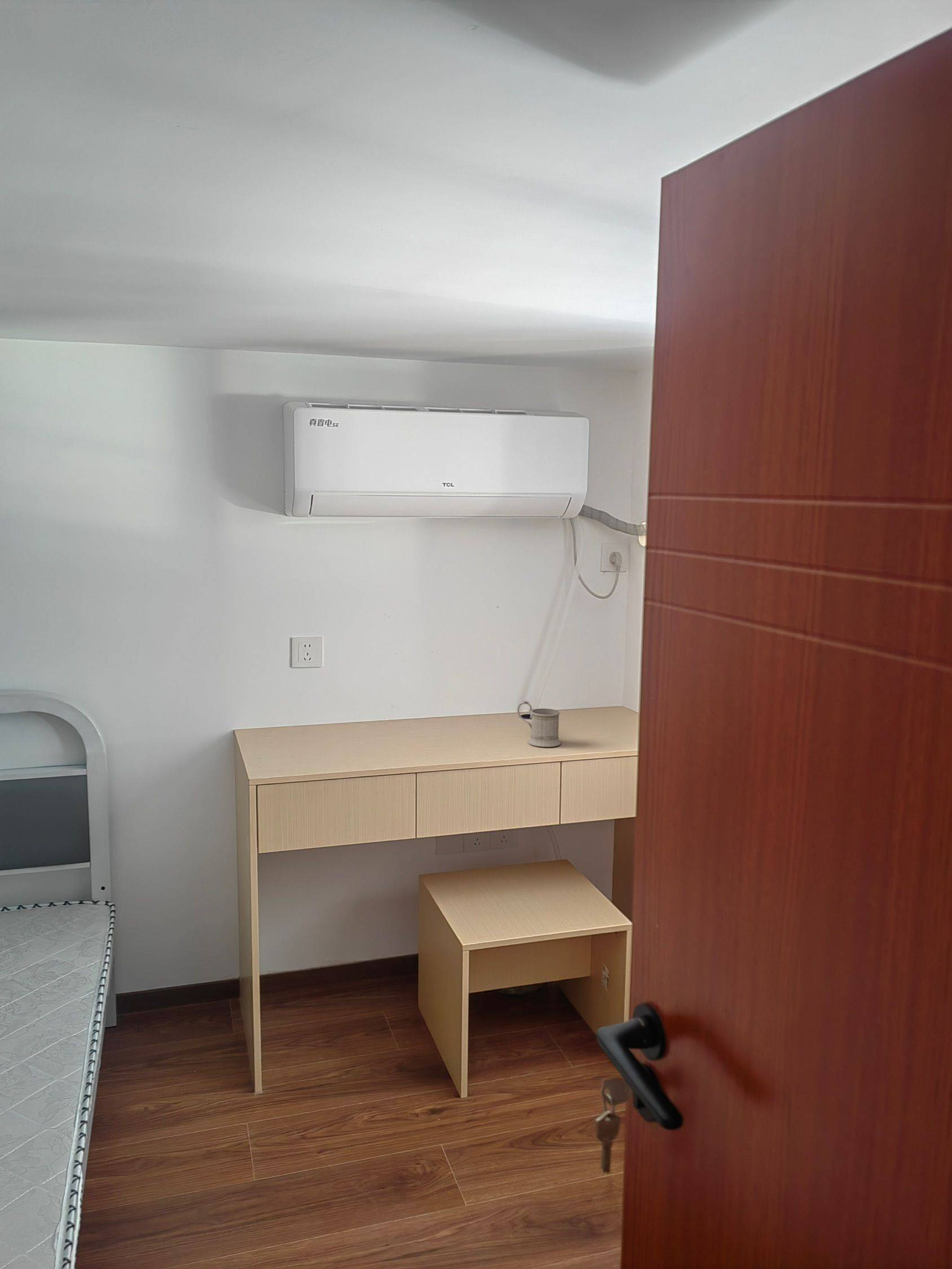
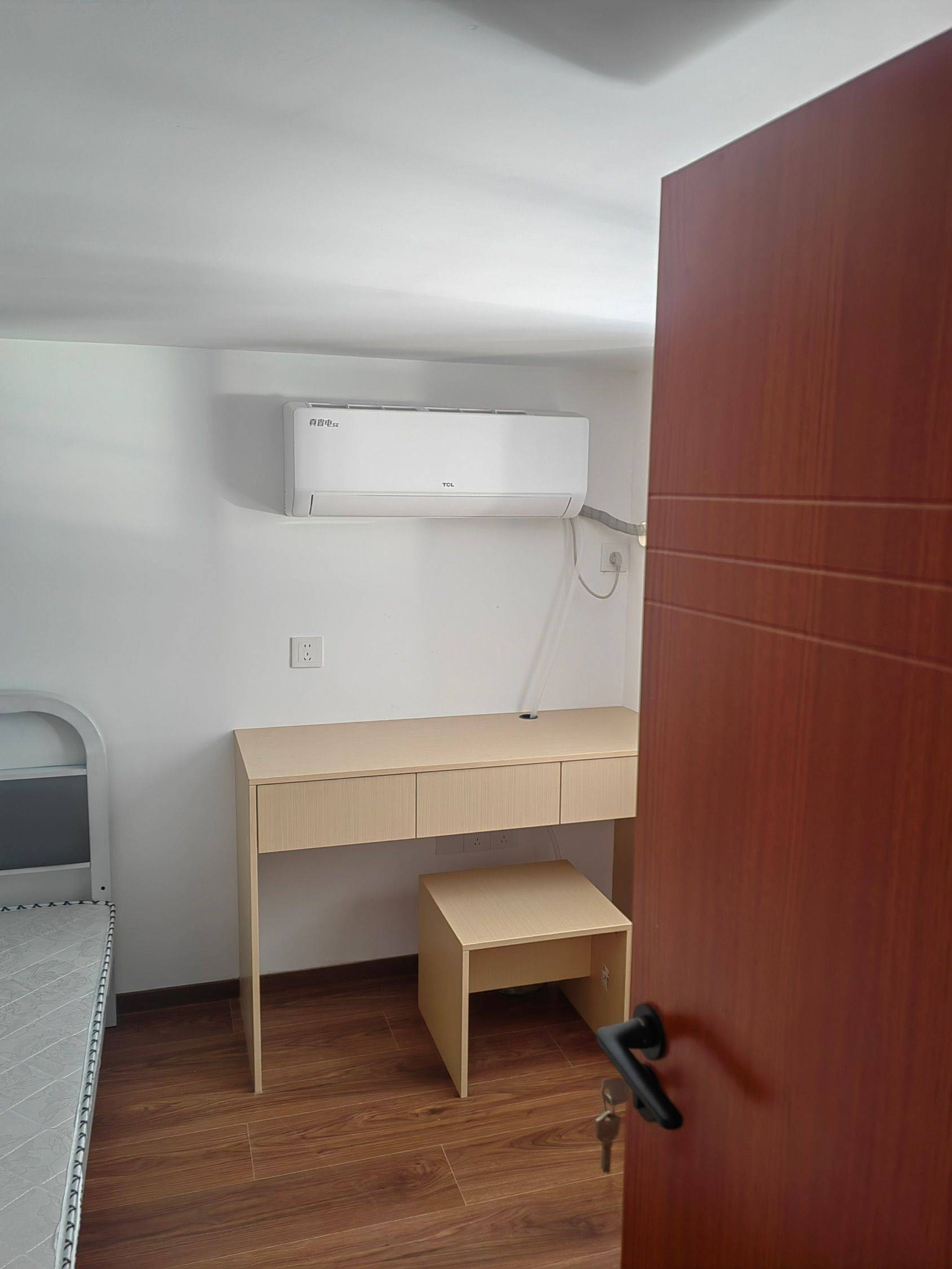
- mug (538, 722)
